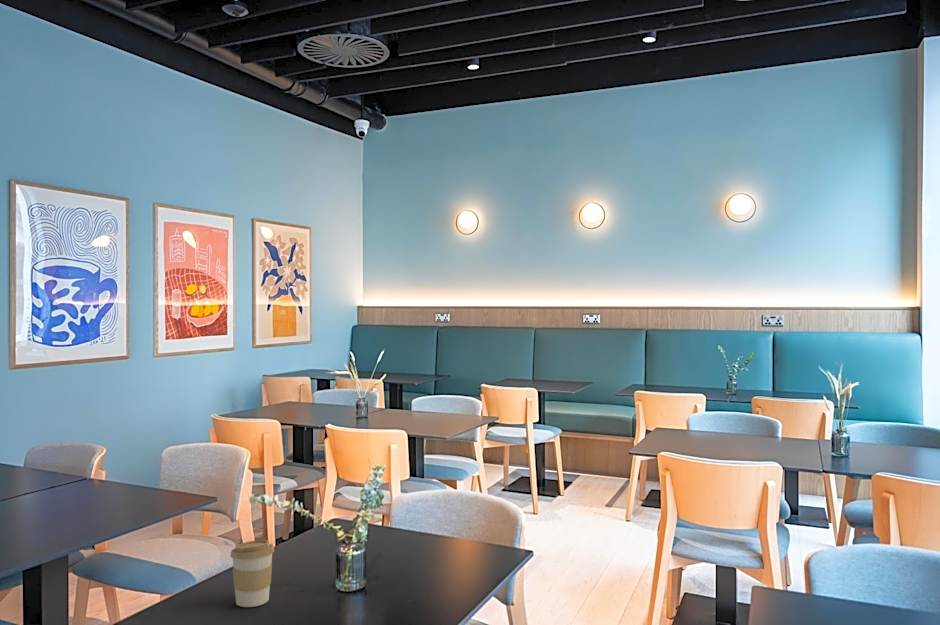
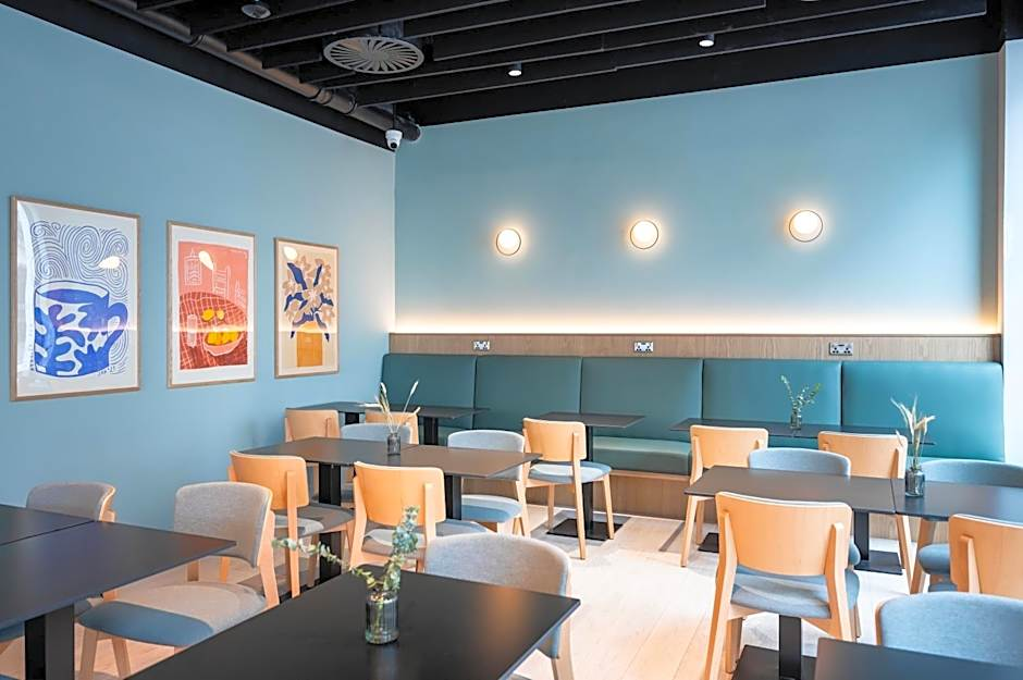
- coffee cup (252, 571)
